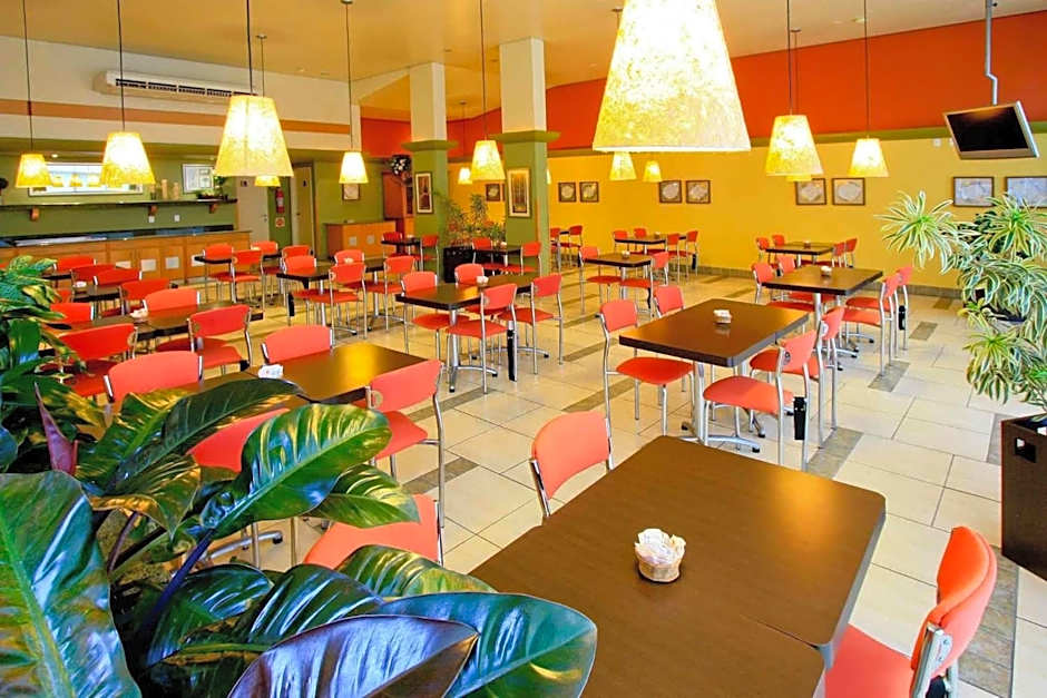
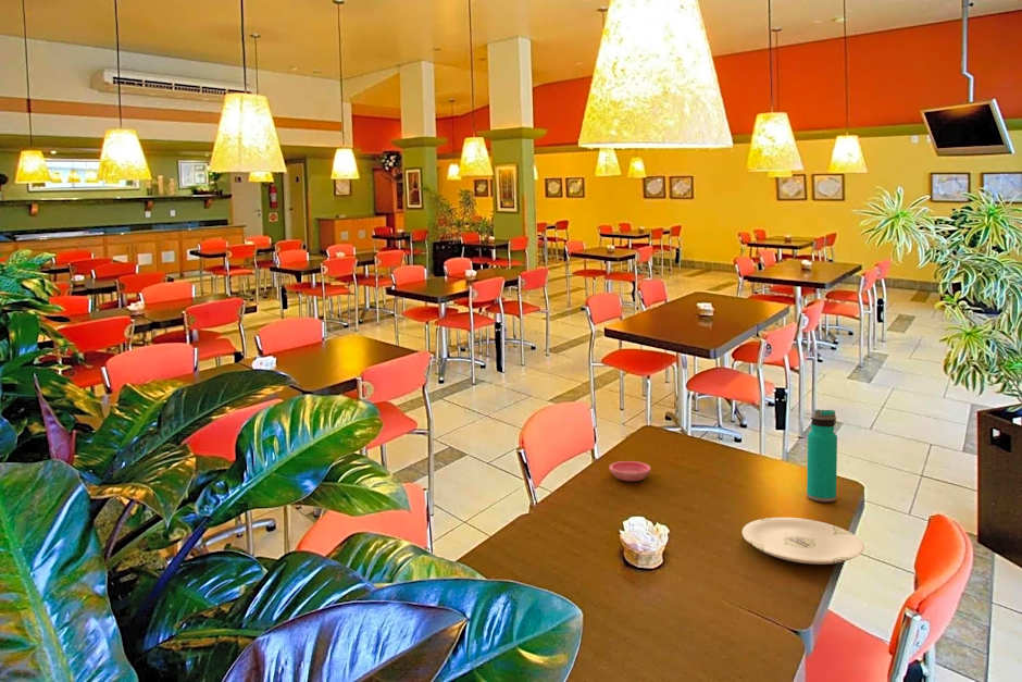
+ saucer (630, 471)
+ water bottle (822, 454)
+ plate (800, 542)
